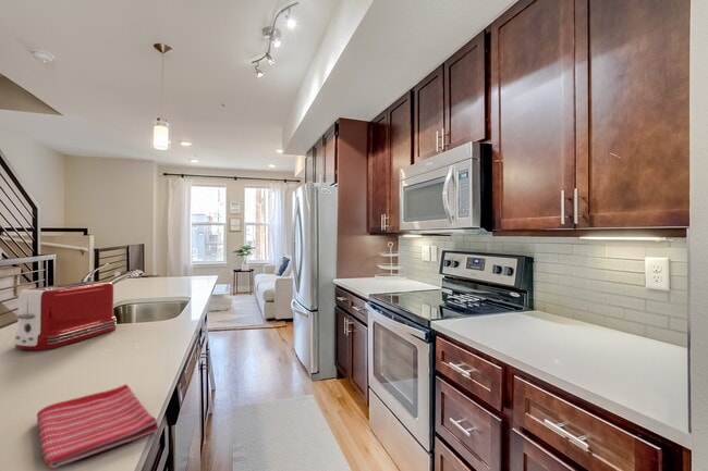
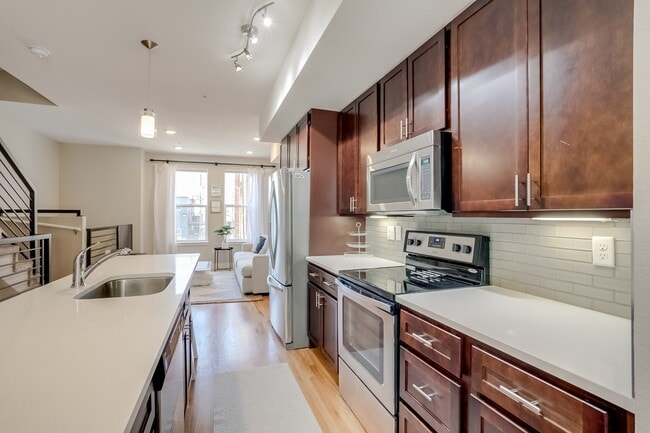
- dish towel (96, 418)
- toaster (70, 310)
